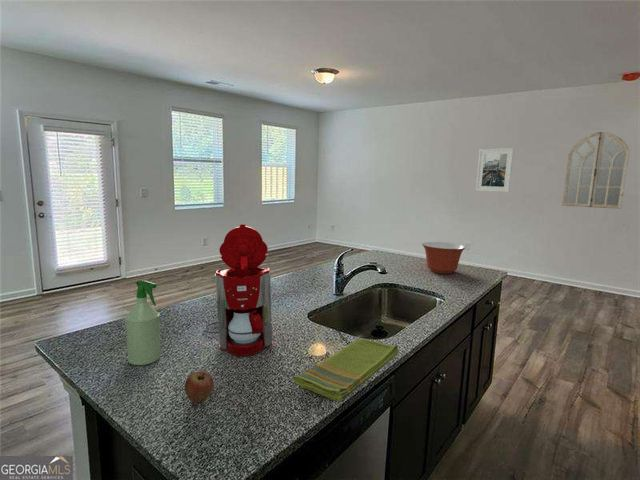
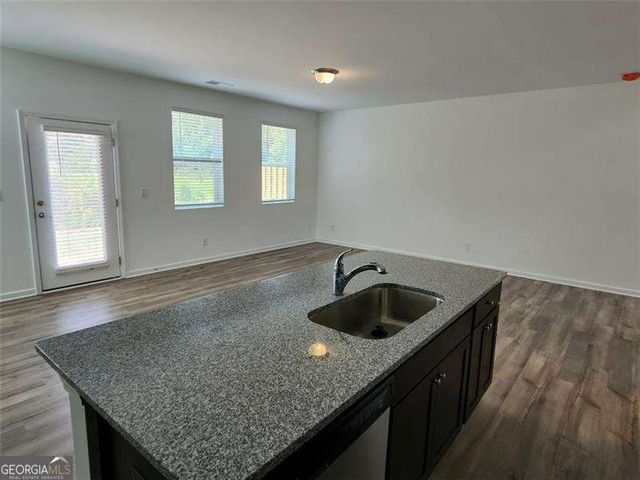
- spray bottle (142, 320)
- home mirror (595, 170)
- mixing bowl (442, 258)
- coffee maker (237, 280)
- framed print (494, 170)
- dish towel (350, 362)
- fruit (199, 385)
